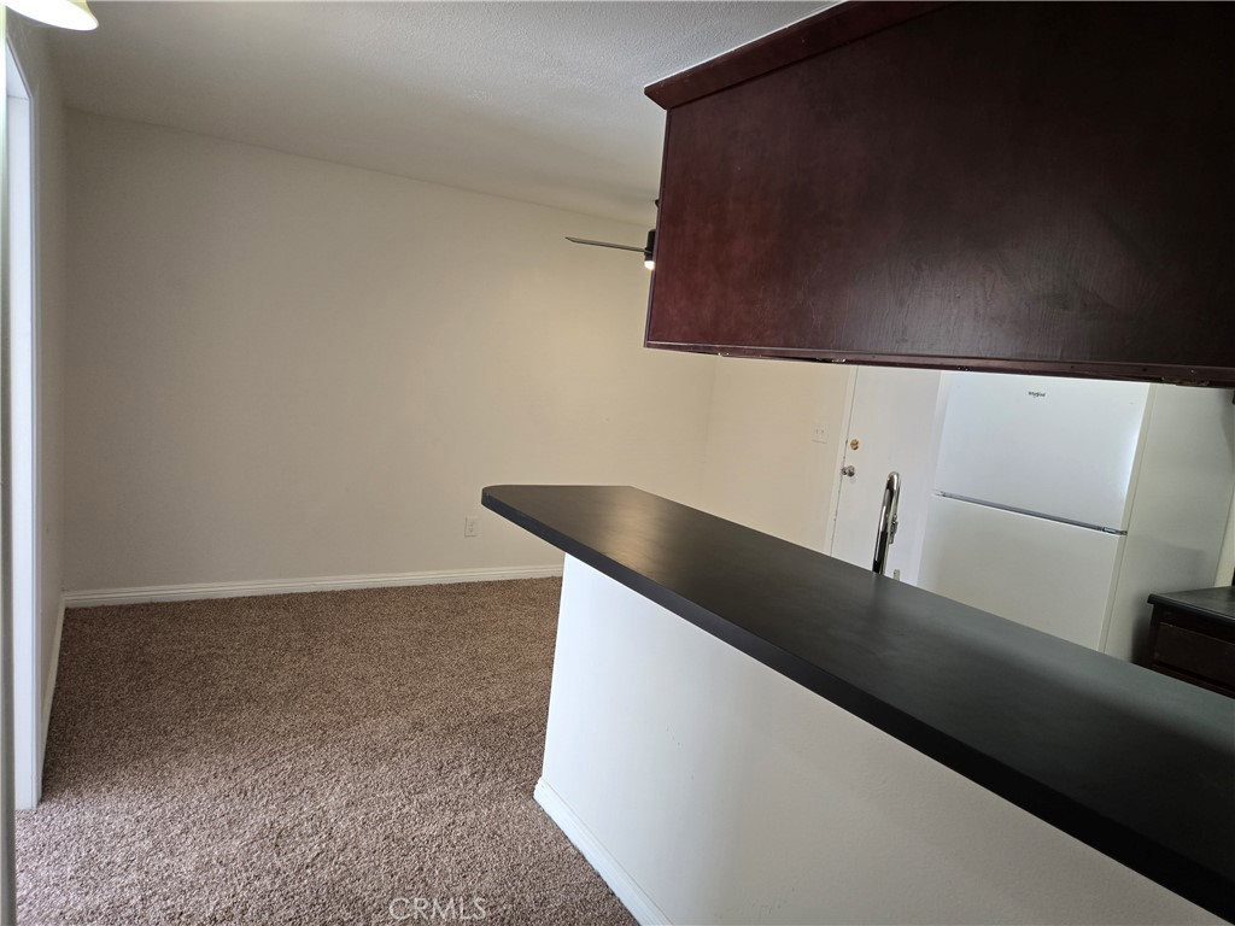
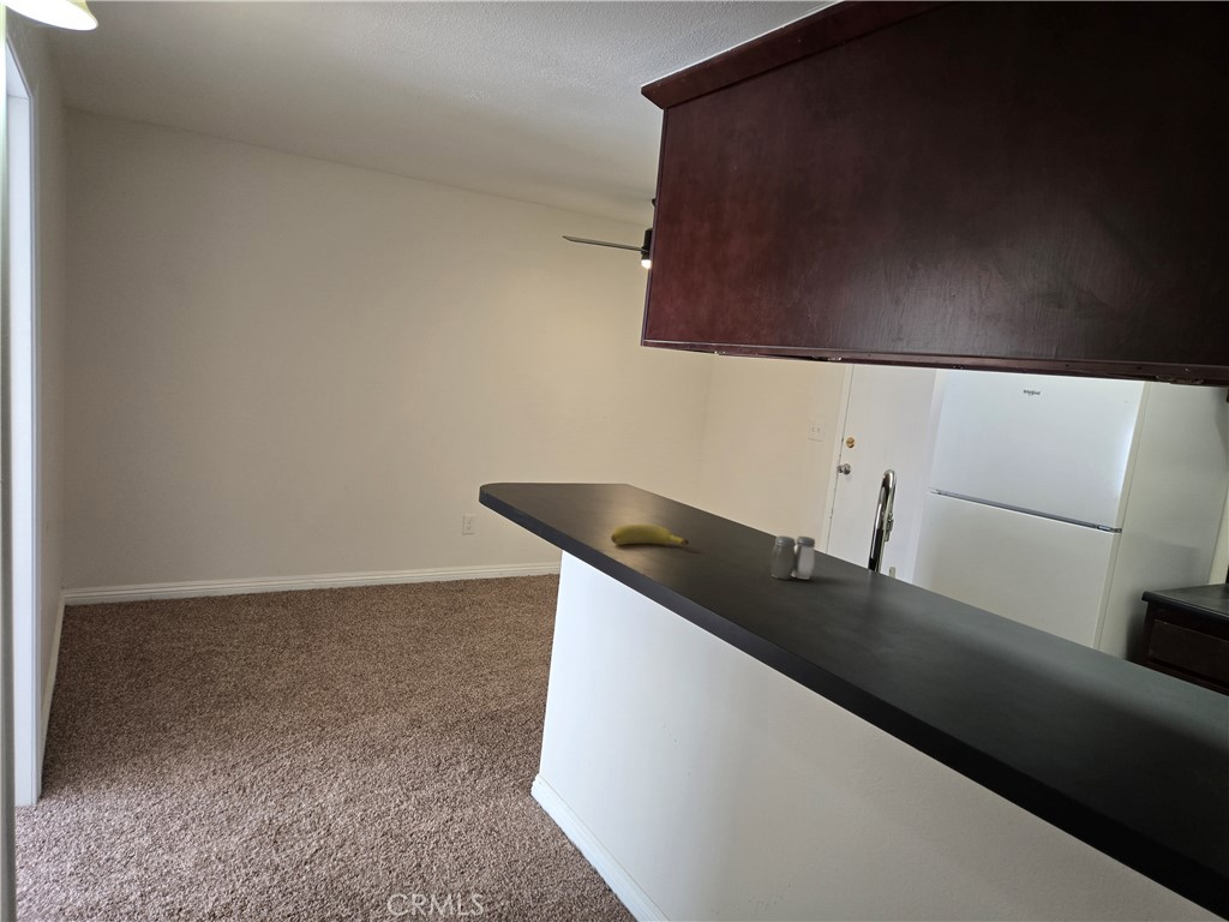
+ salt and pepper shaker (792, 556)
+ banana (643, 537)
